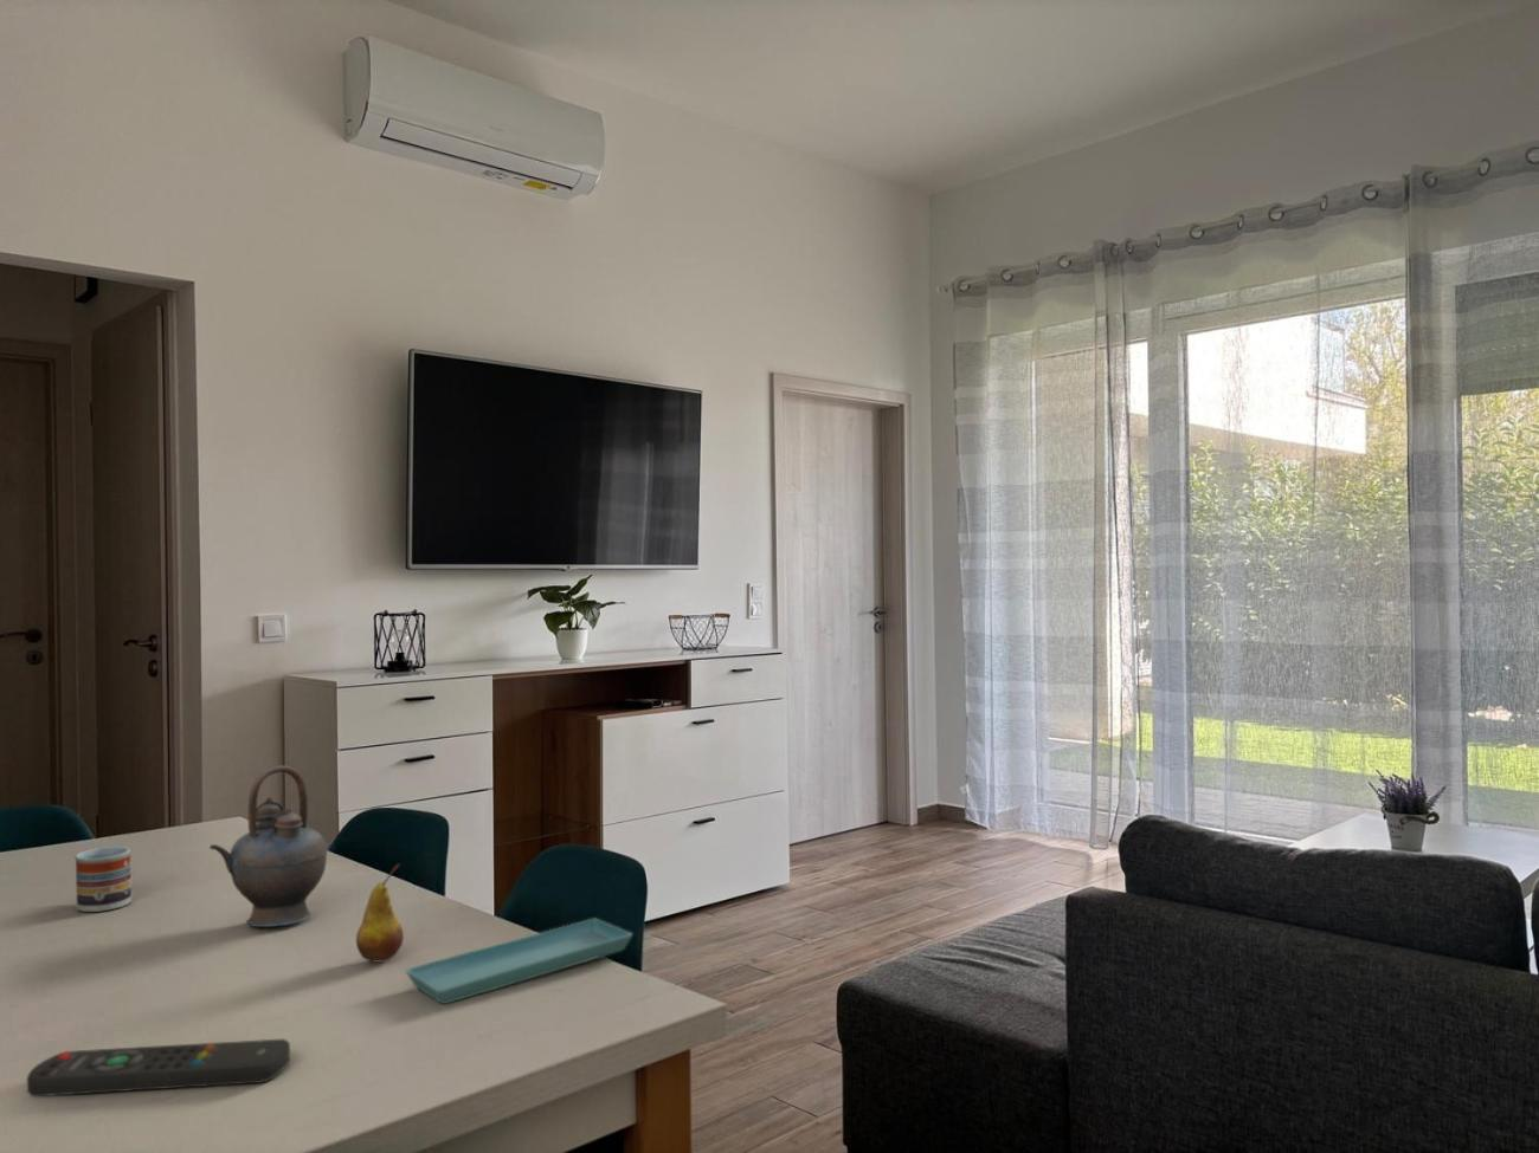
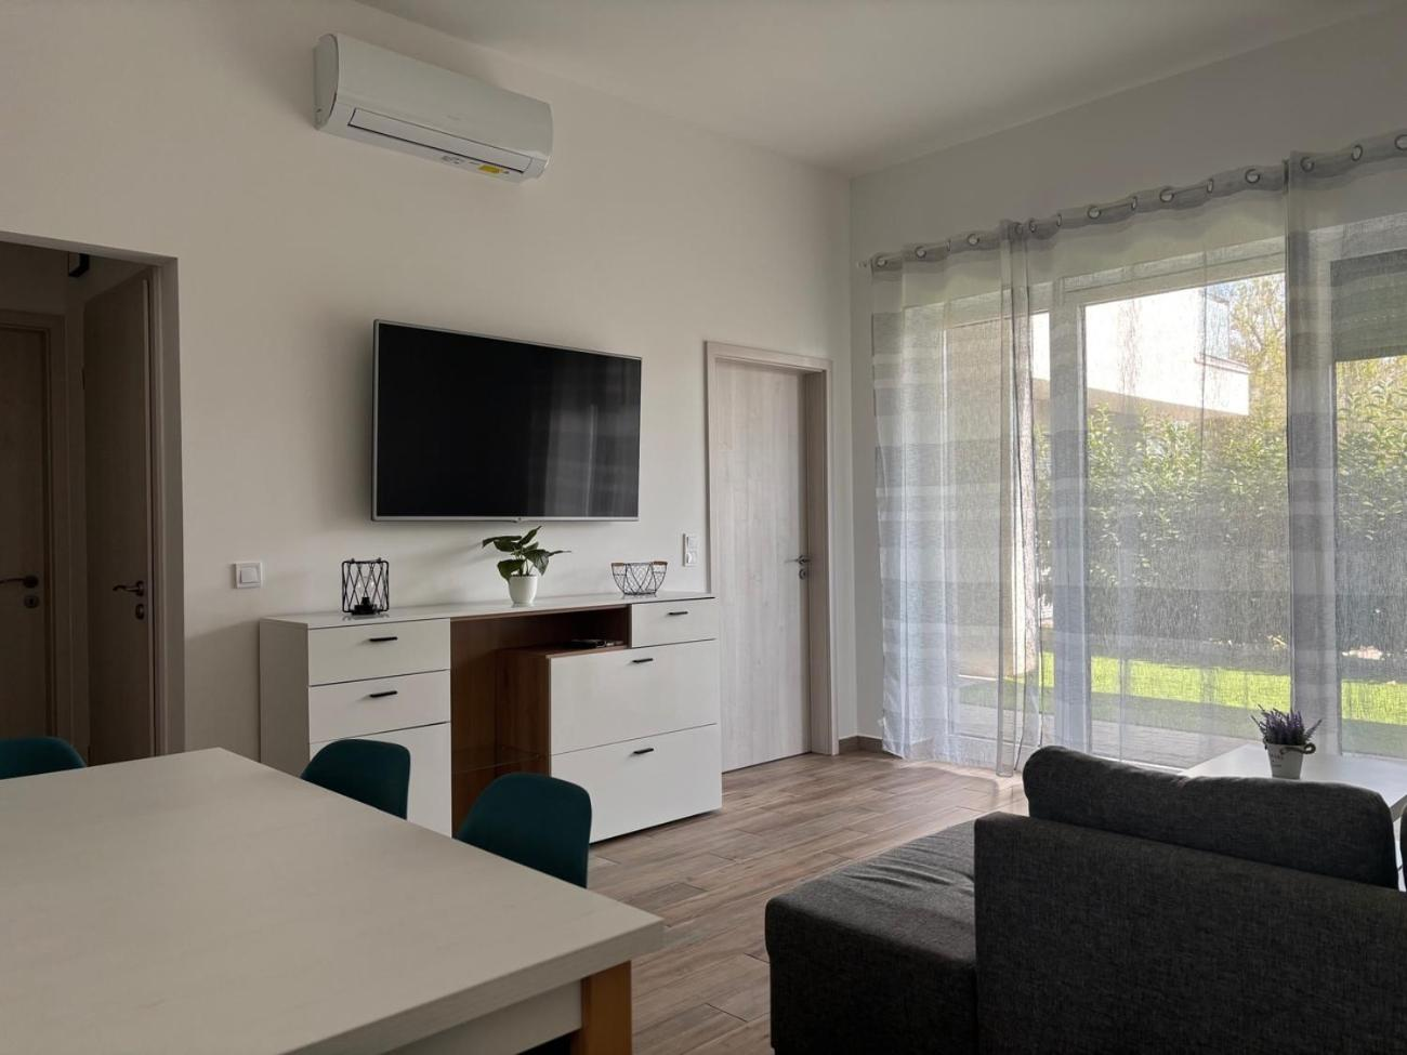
- saucer (524, 959)
- cup (101, 877)
- remote control (162, 1066)
- teapot (268, 844)
- fruit (378, 912)
